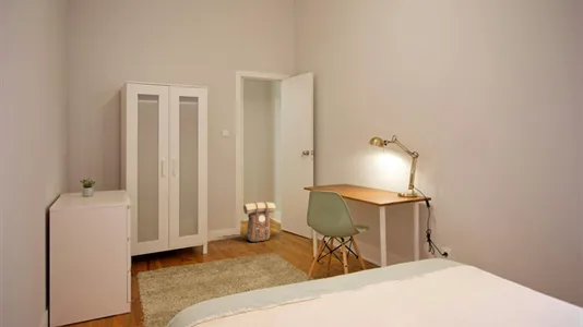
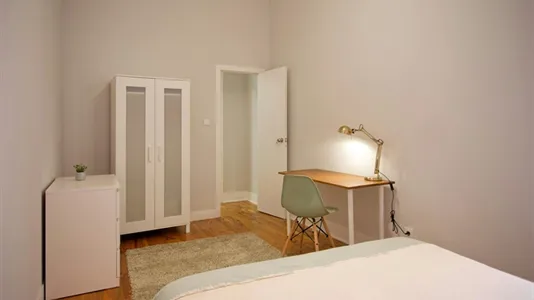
- backpack (257, 220)
